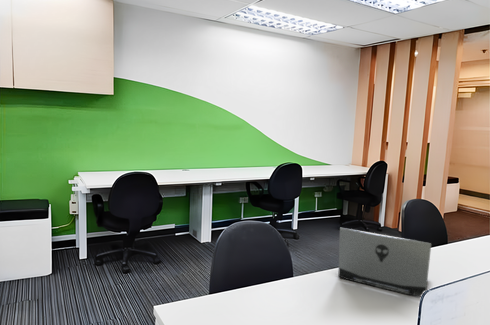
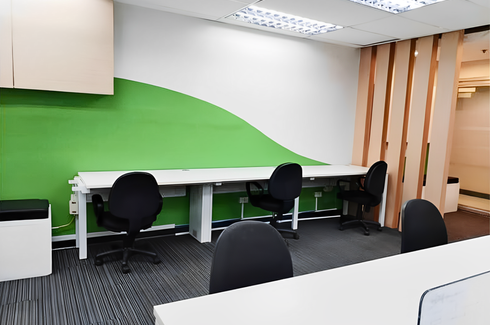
- laptop computer (384, 254)
